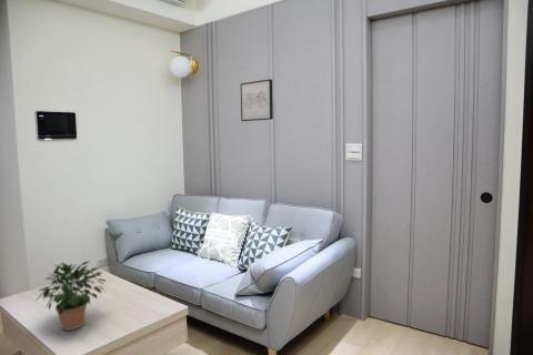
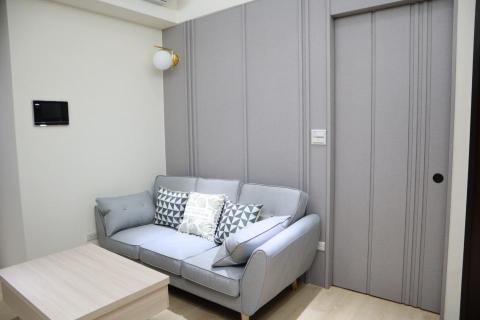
- wall art (255, 101)
- potted plant (74, 290)
